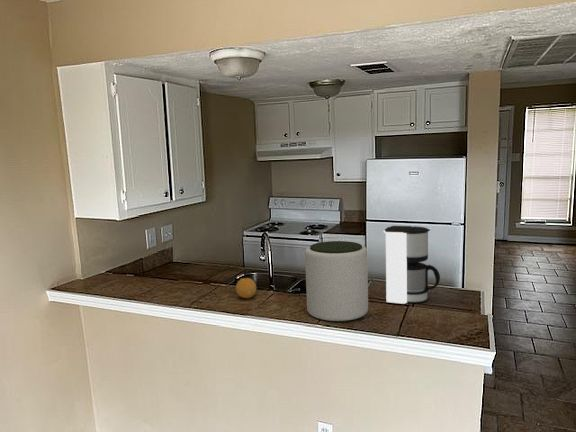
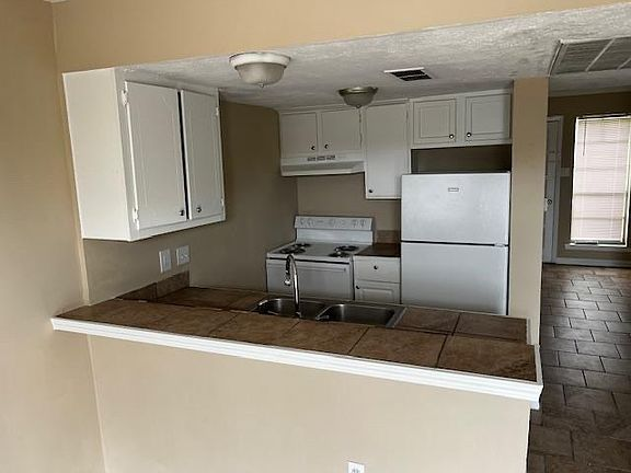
- coffee maker (412, 264)
- plant pot (336, 279)
- fruit (246, 288)
